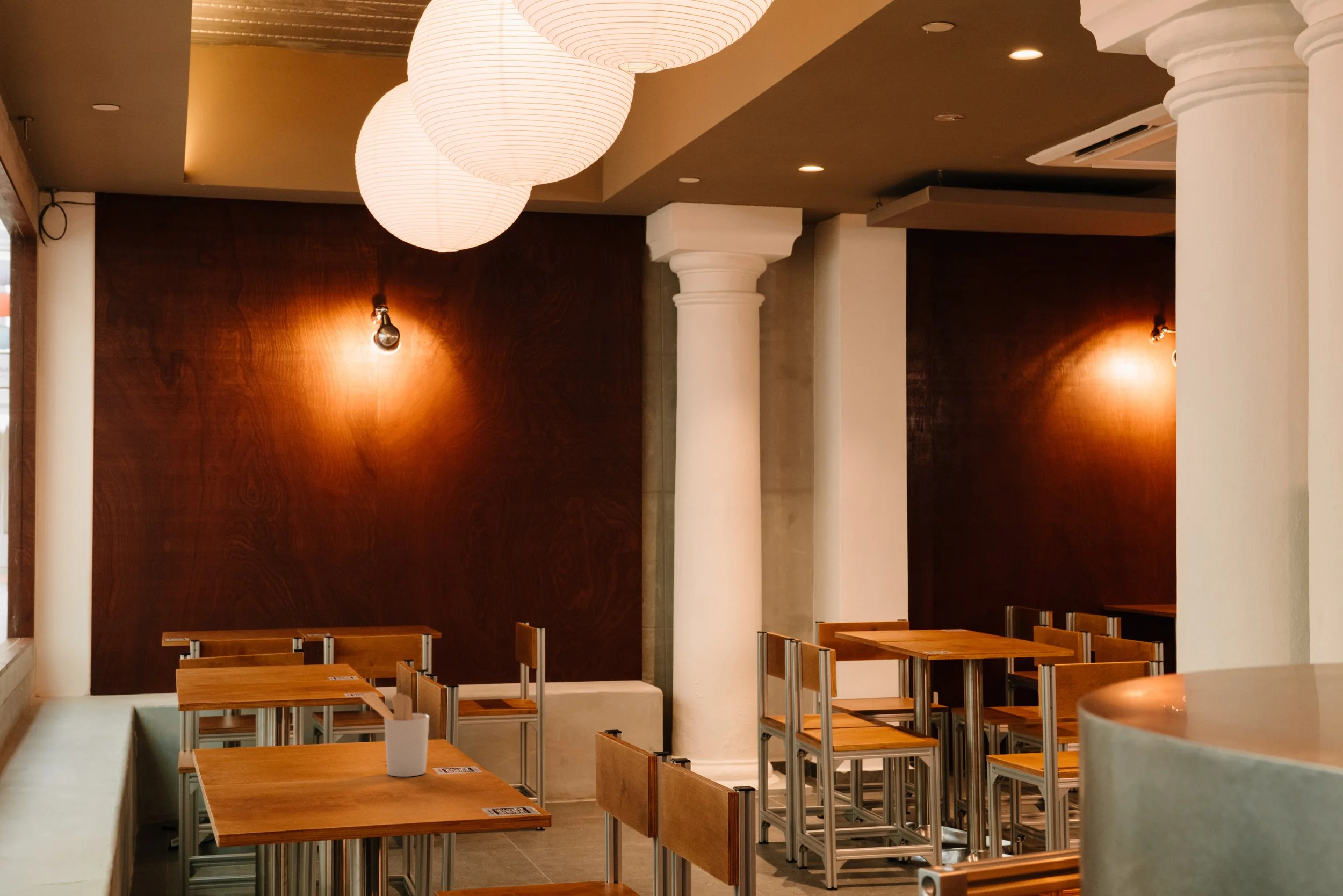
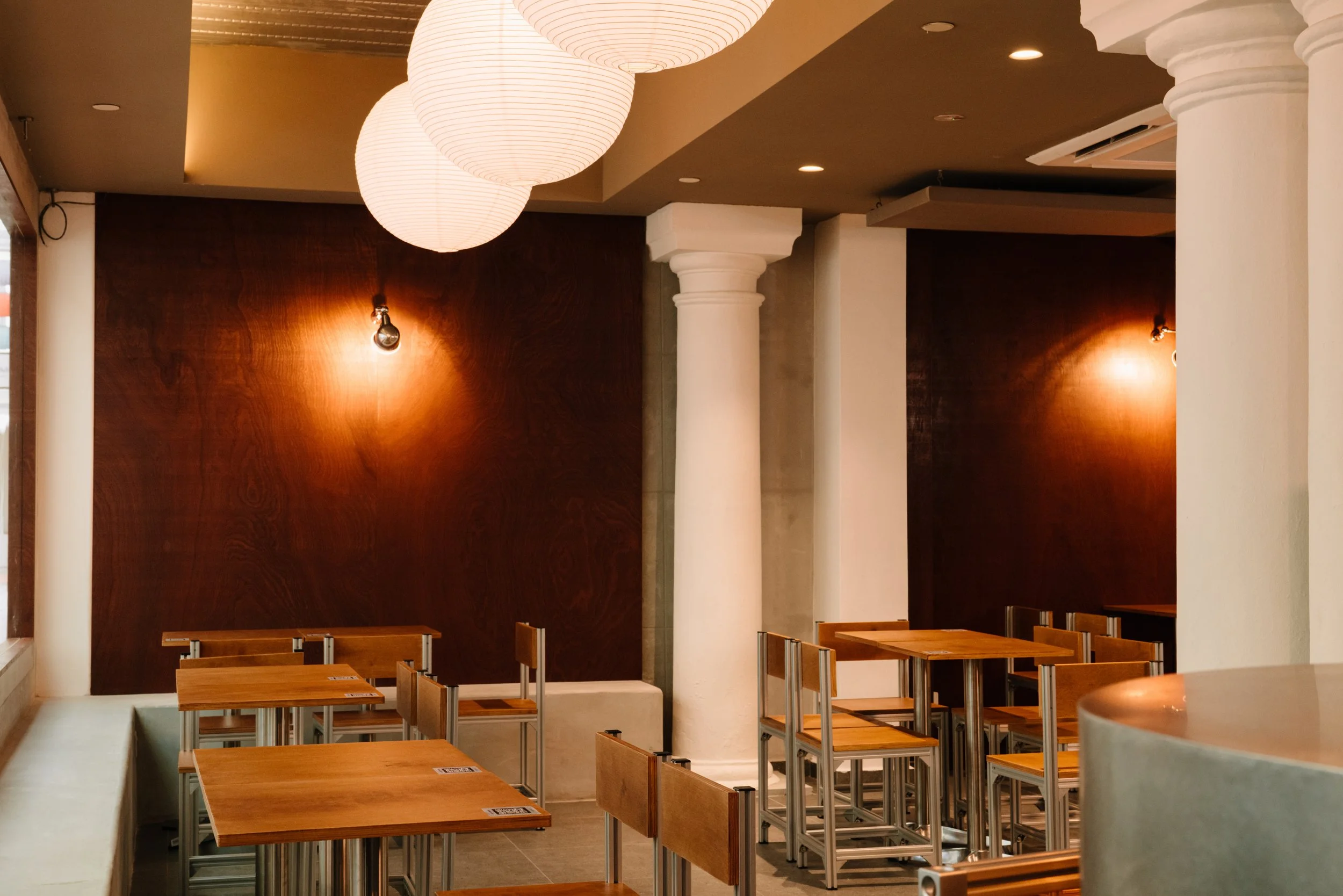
- utensil holder (395, 731)
